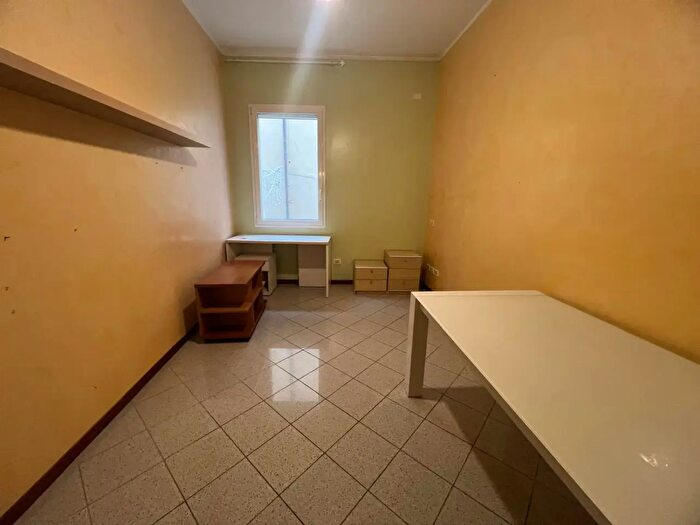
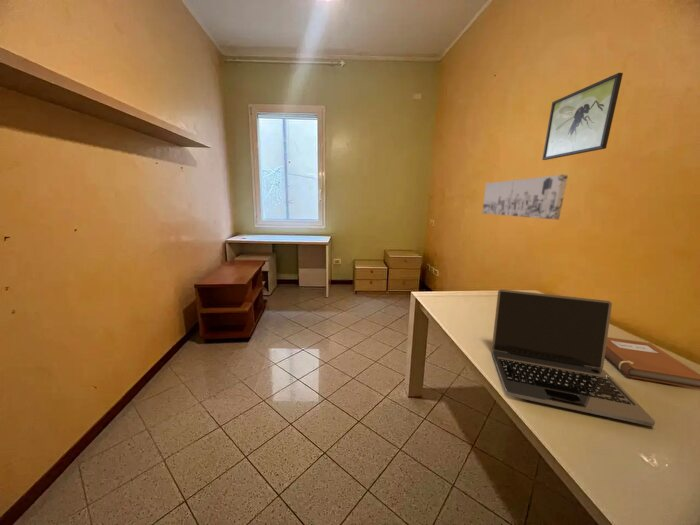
+ wall art (516, 198)
+ laptop (562, 345)
+ notebook (638, 357)
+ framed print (576, 122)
